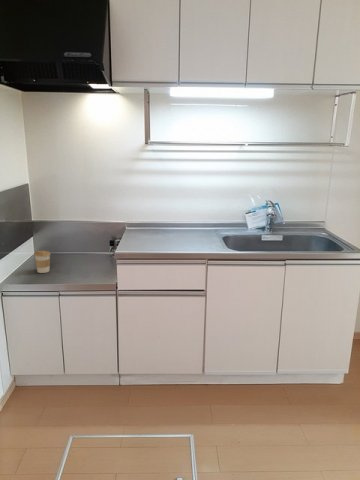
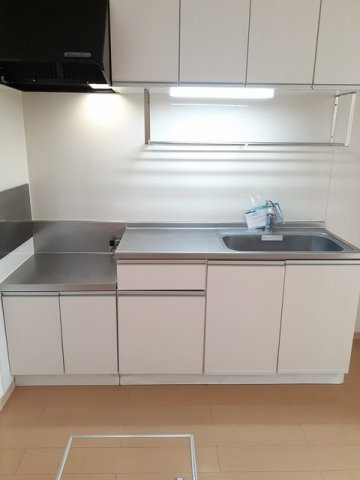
- coffee cup (42, 260)
